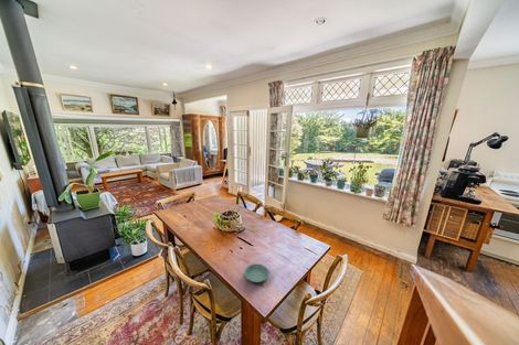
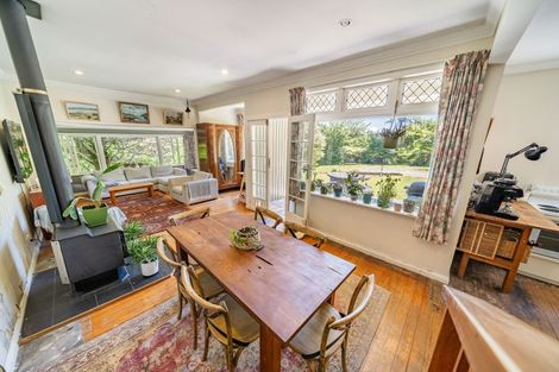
- saucer (256, 273)
